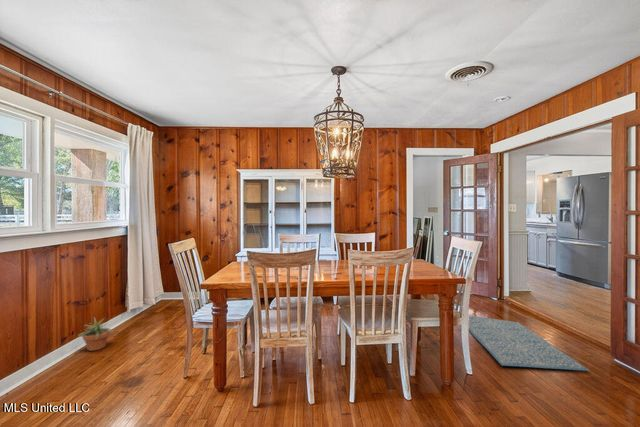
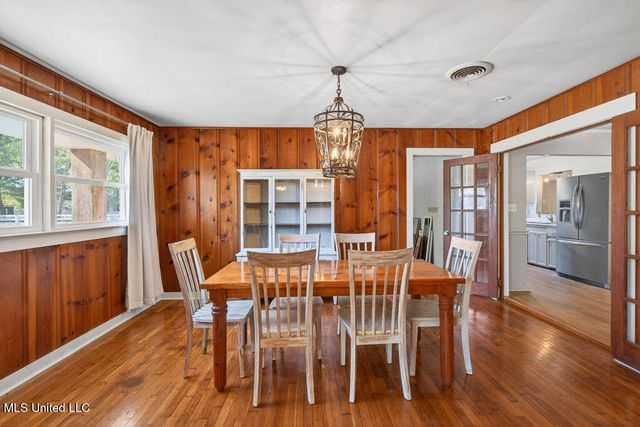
- rug (505, 334)
- potted plant (97, 333)
